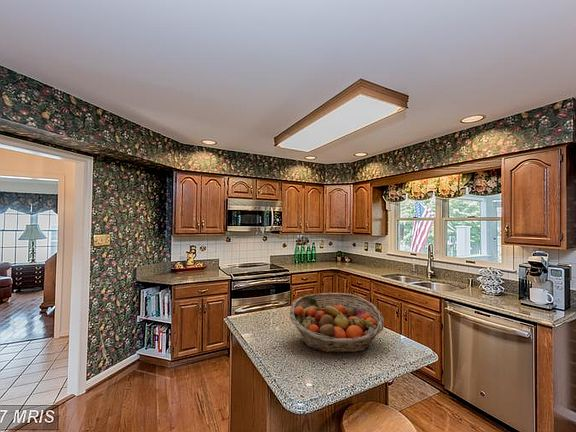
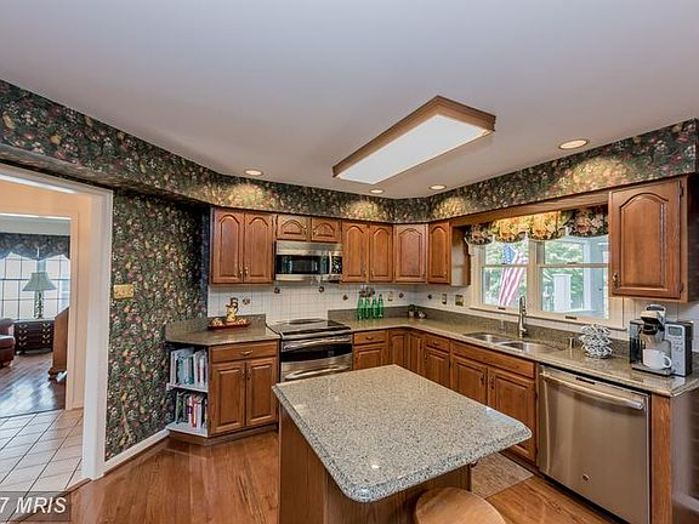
- fruit basket (335, 320)
